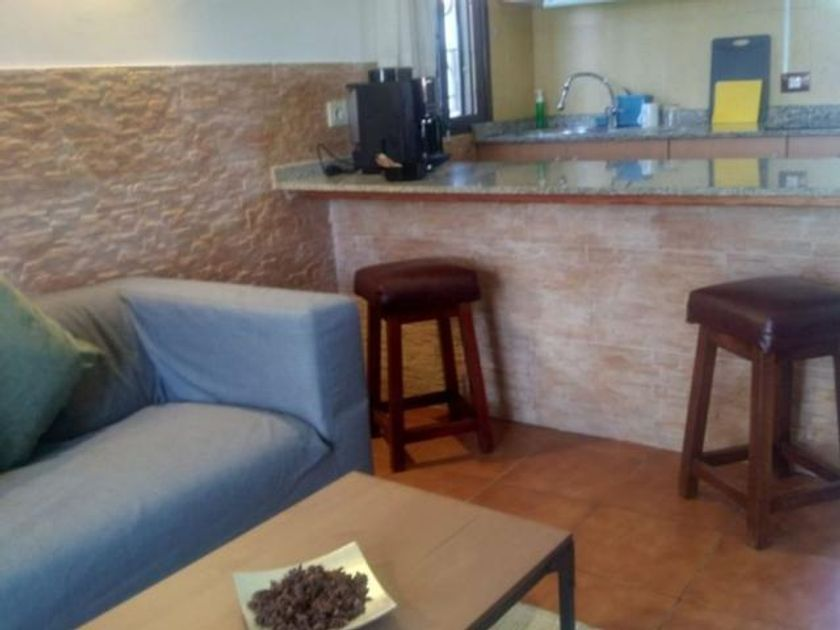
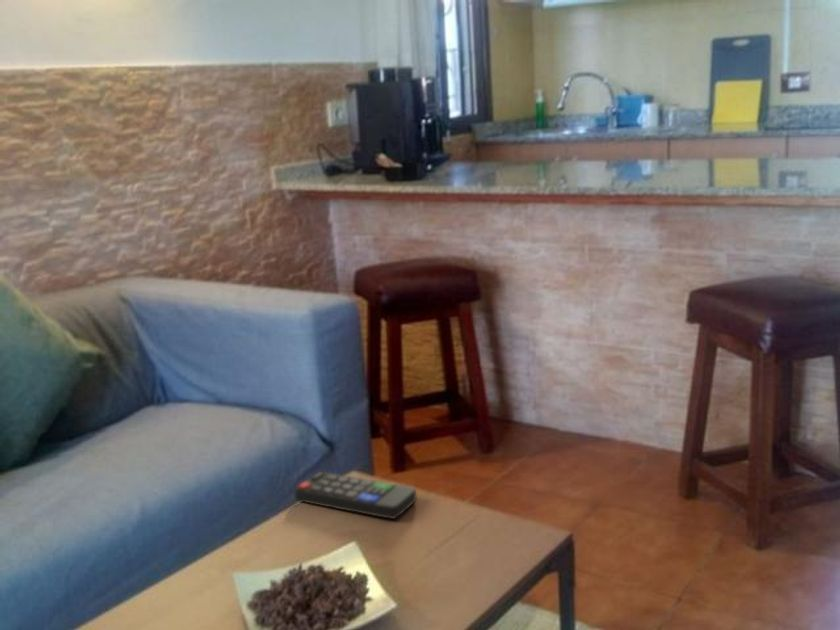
+ remote control (354, 493)
